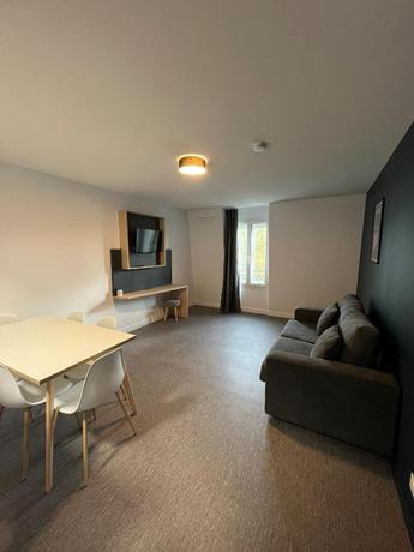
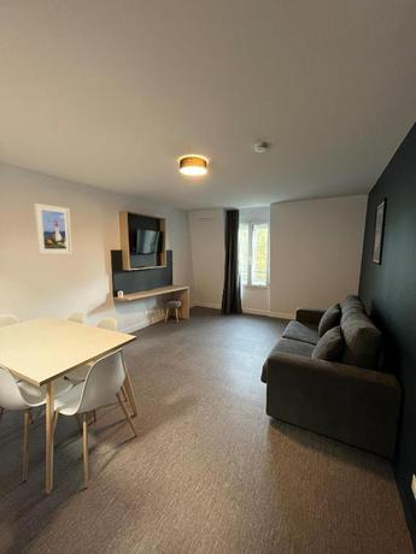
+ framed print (54, 230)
